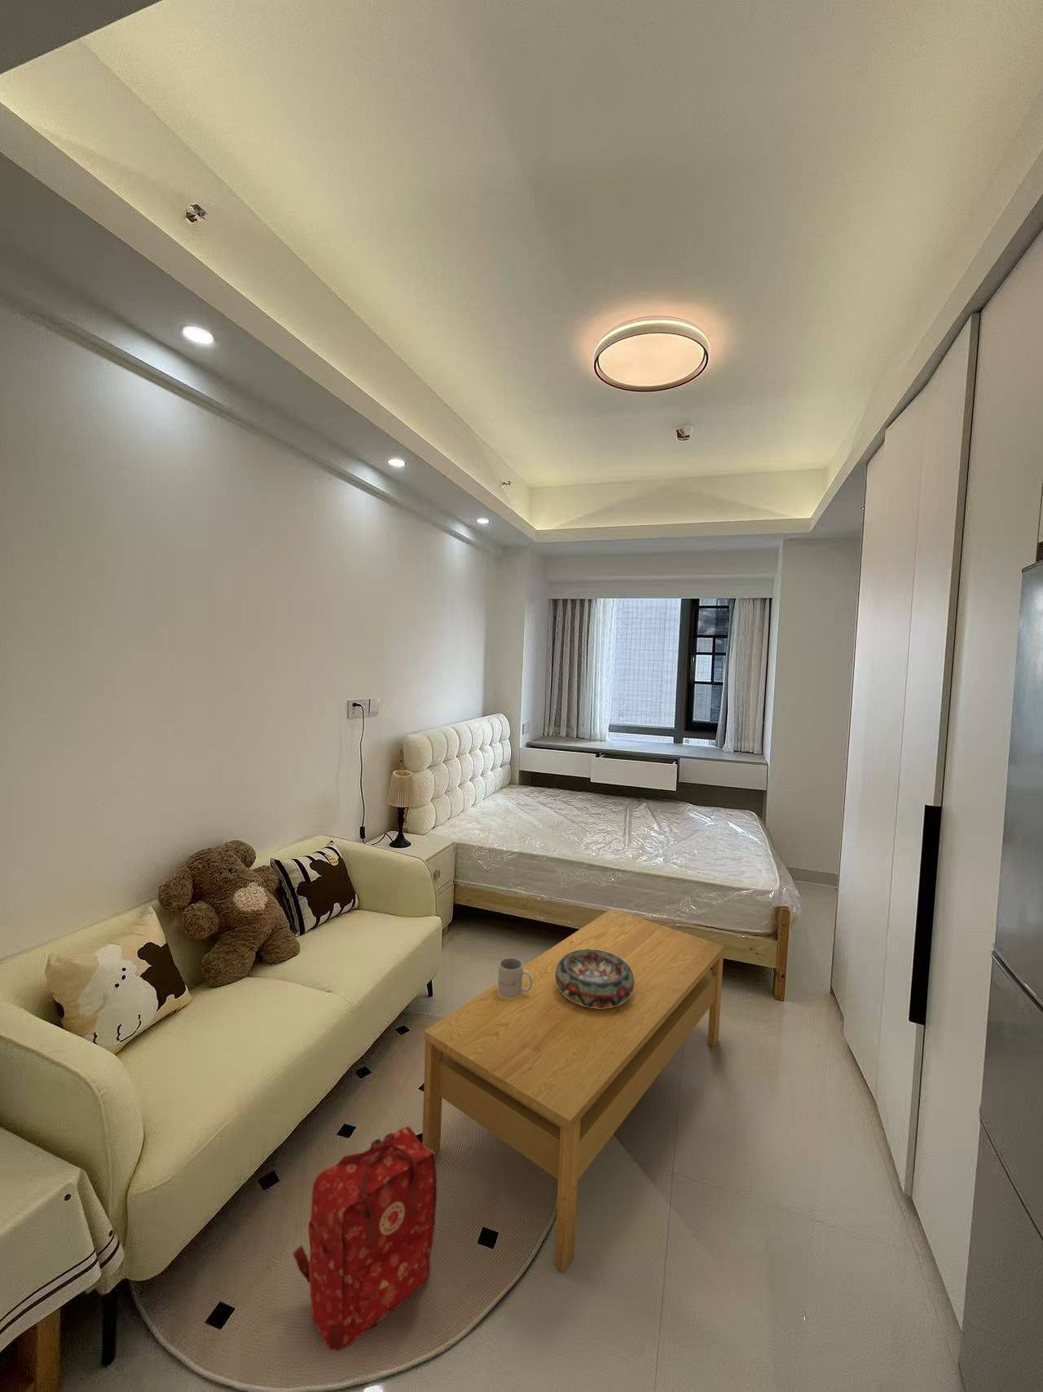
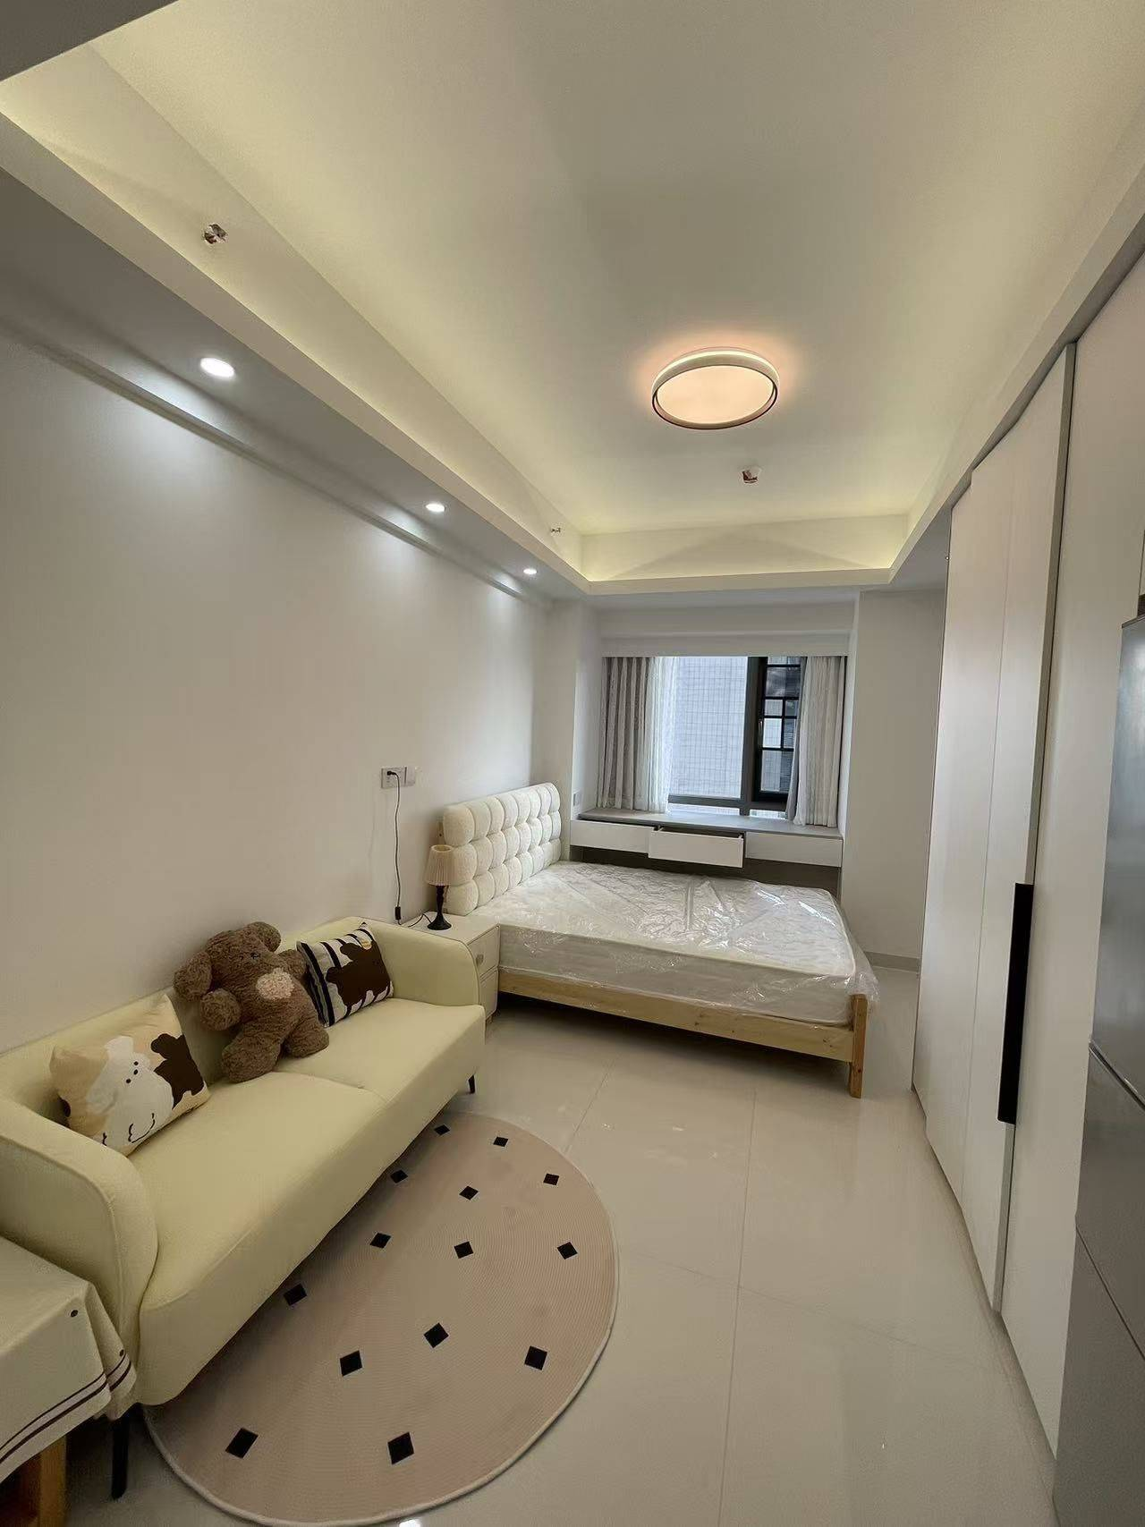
- backpack (367, 1212)
- coffee table (594, 1037)
- mug (514, 979)
- decorative bowl (594, 977)
